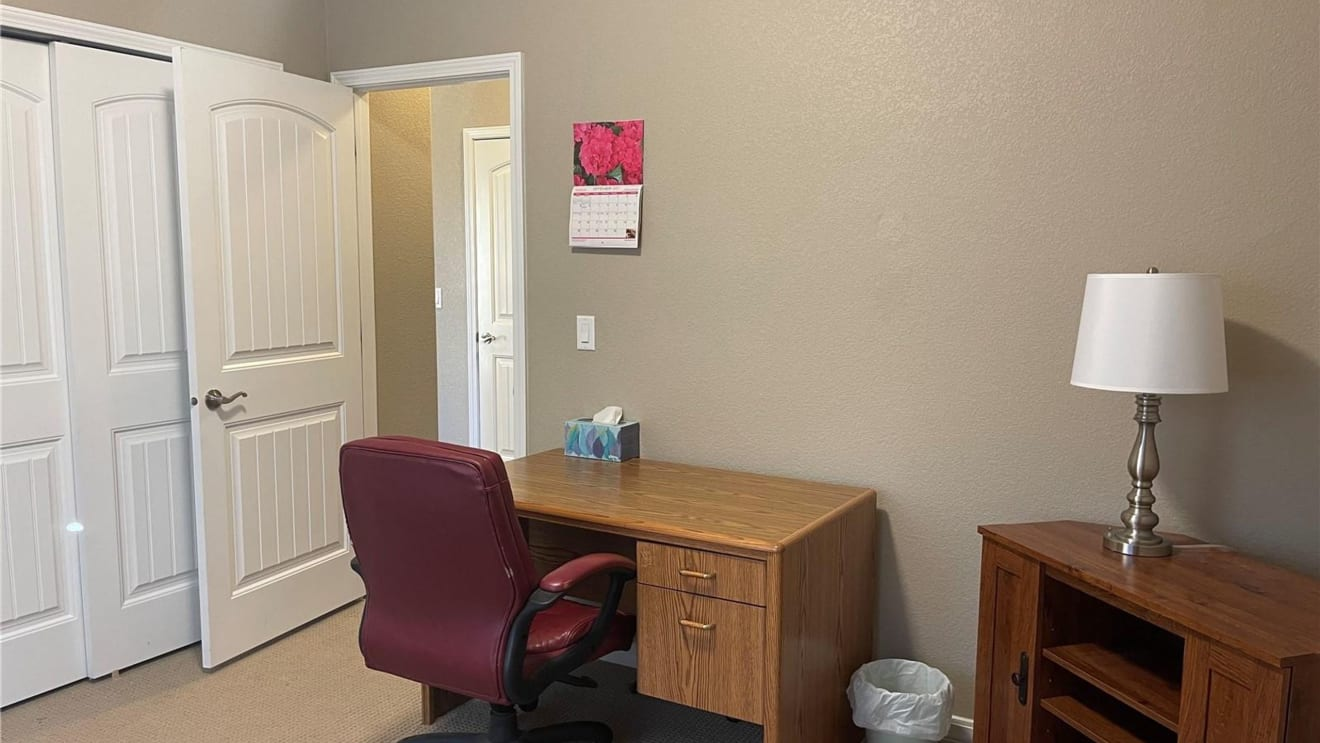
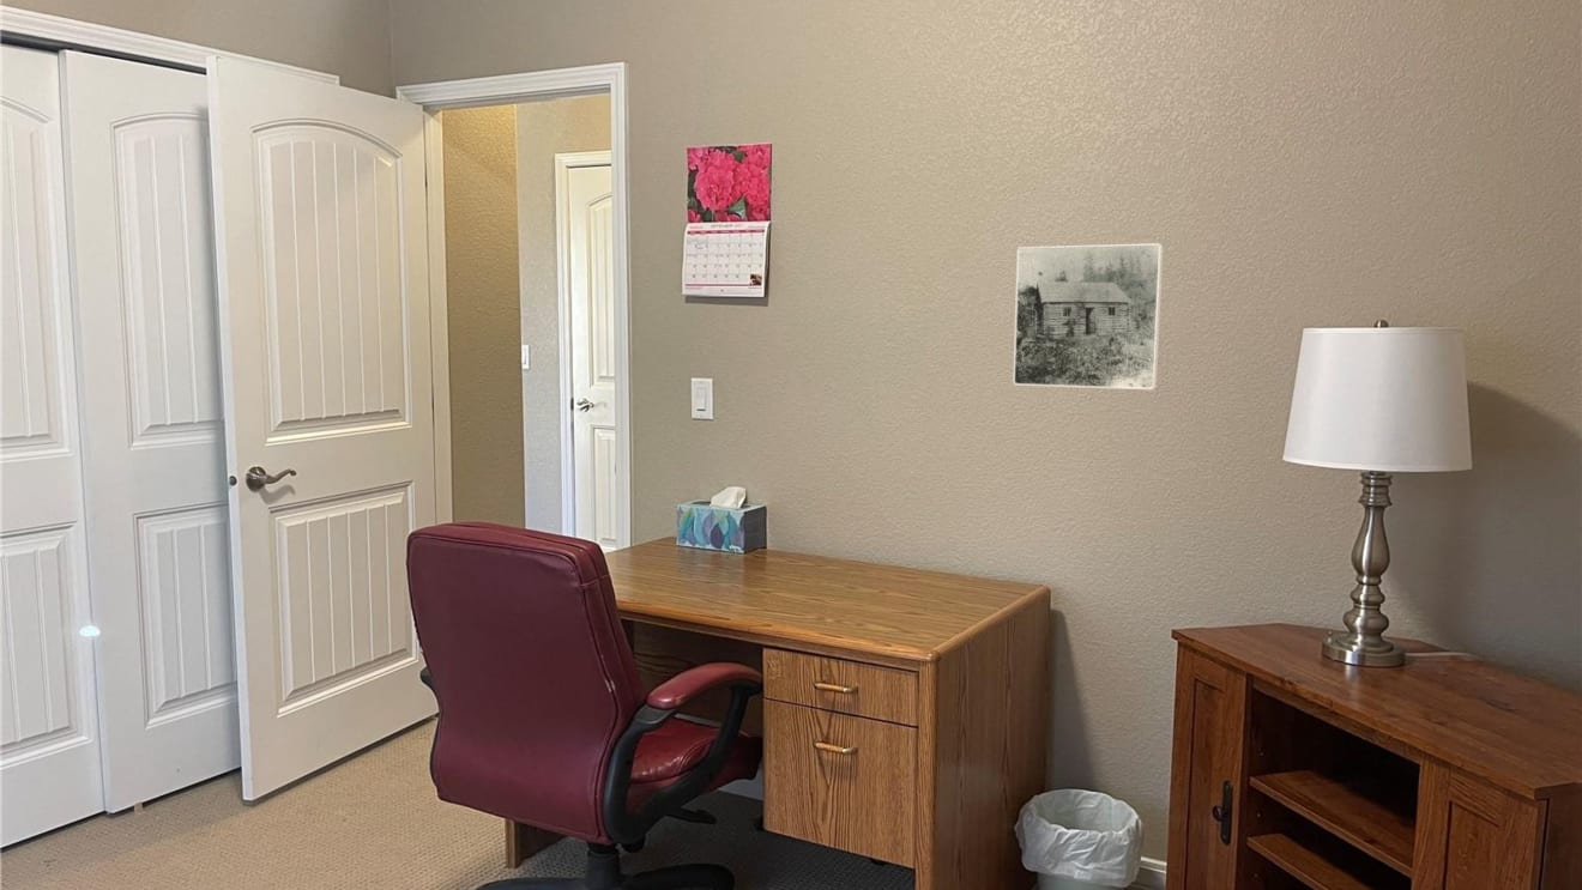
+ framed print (1085, 316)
